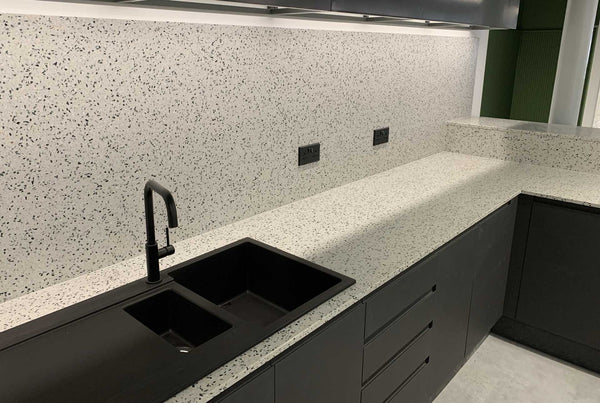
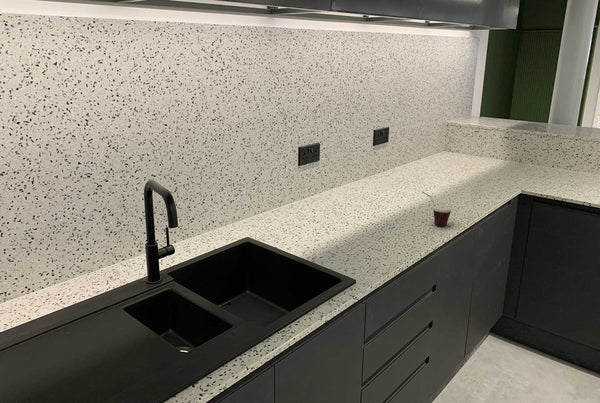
+ cup (435, 208)
